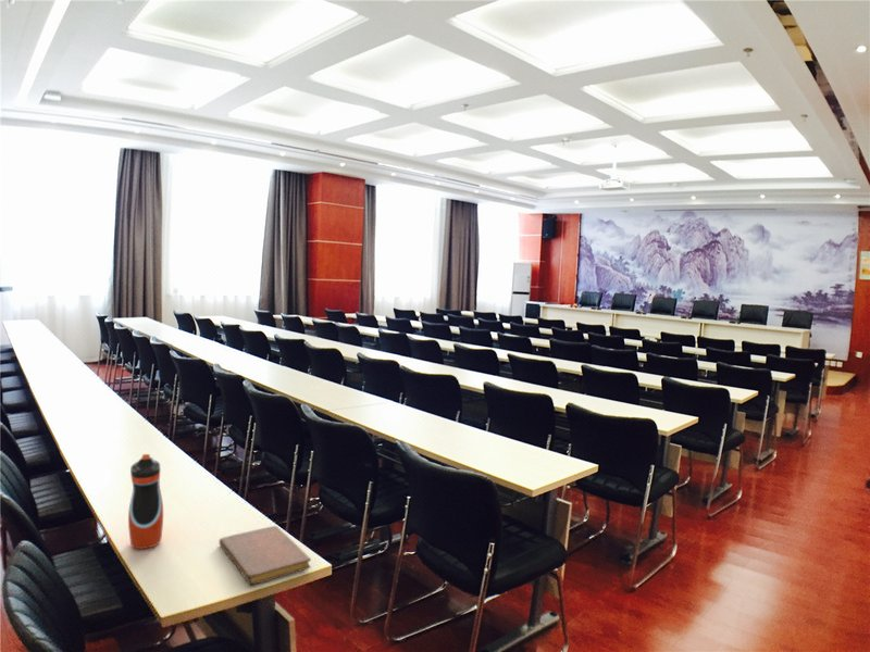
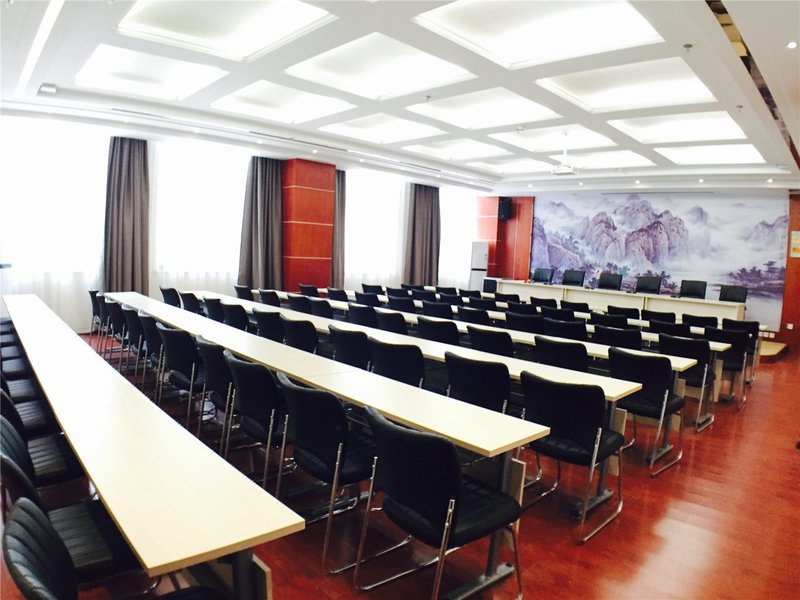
- notebook (263, 552)
- water bottle (146, 499)
